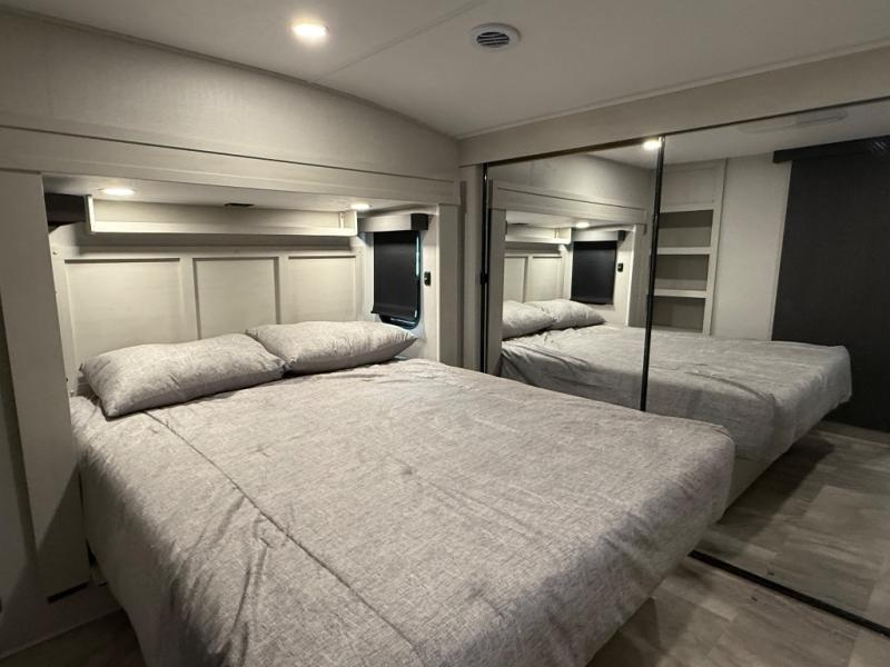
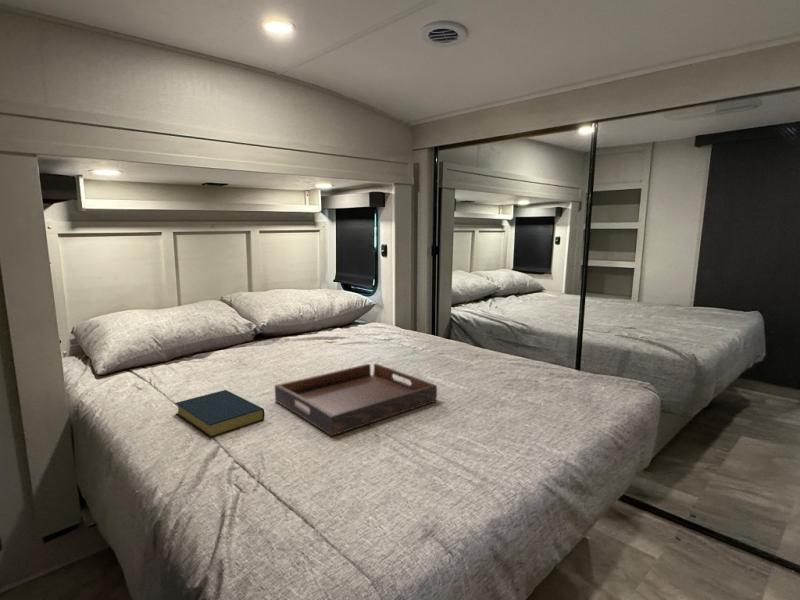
+ serving tray (356, 392)
+ hardback book (219, 411)
